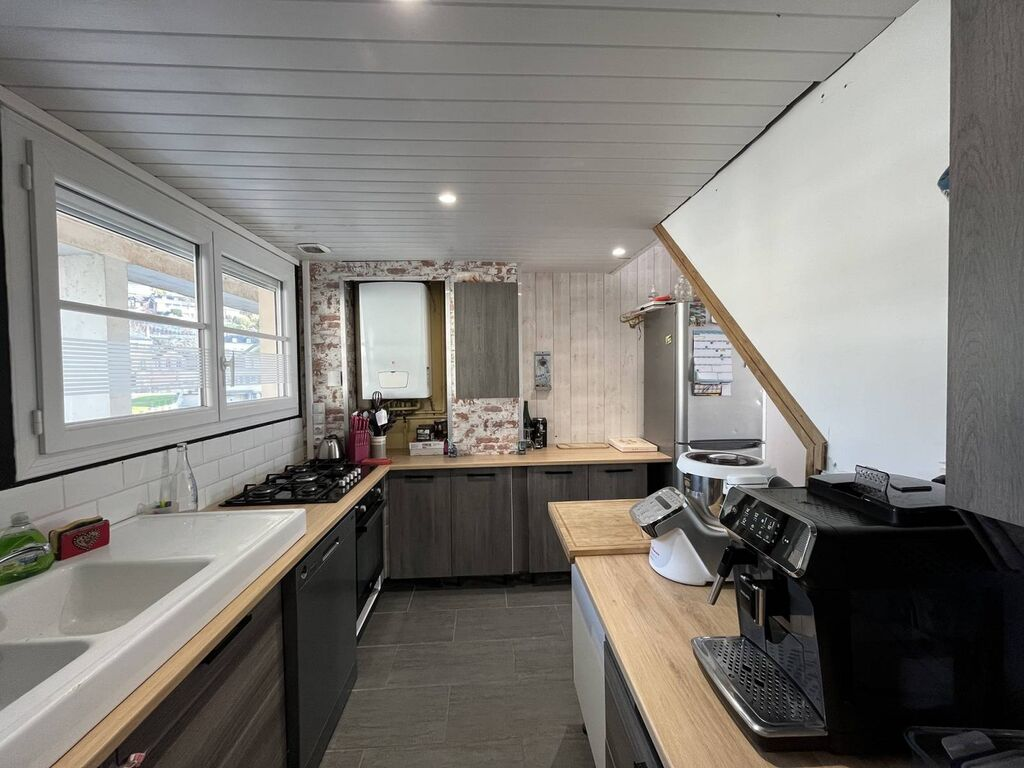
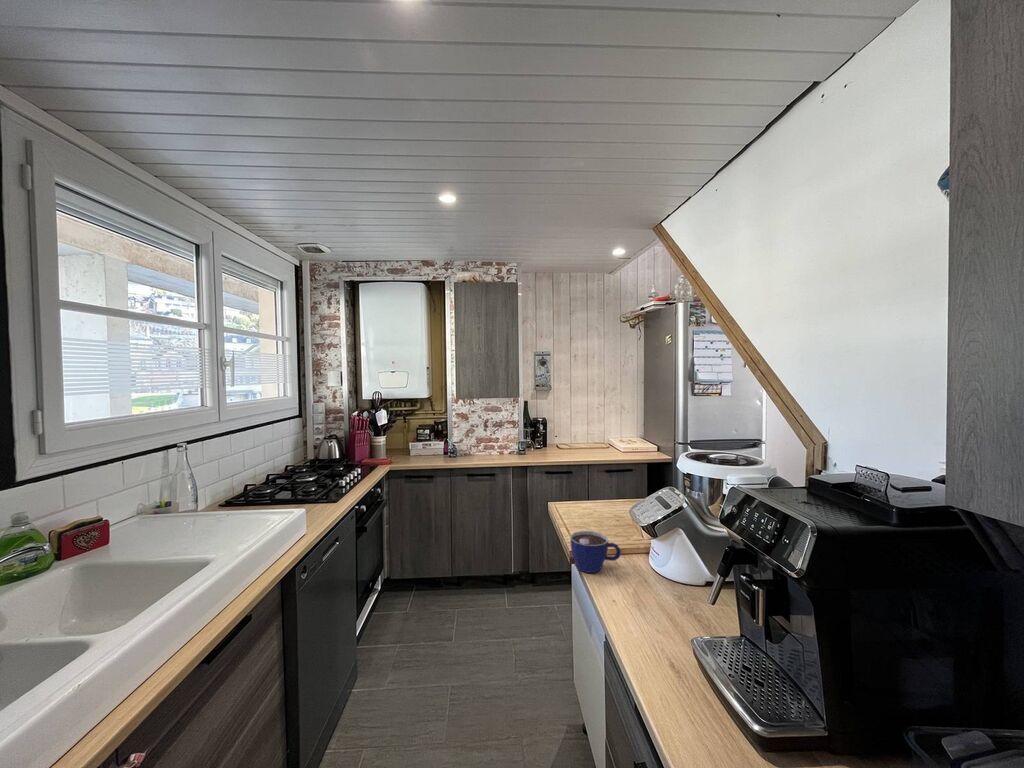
+ cup (595, 552)
